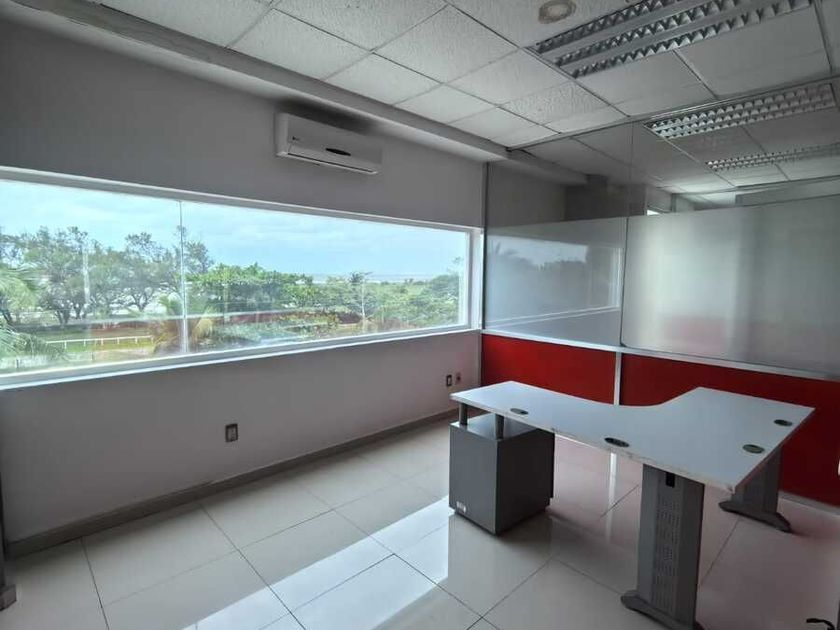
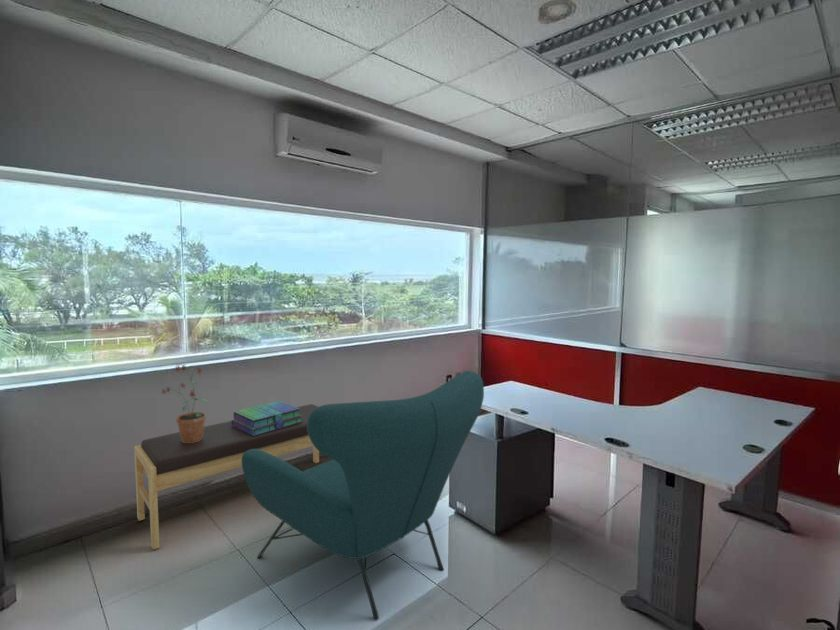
+ stack of books (267, 416)
+ bench (241, 461)
+ chair (367, 470)
+ potted plant (187, 402)
